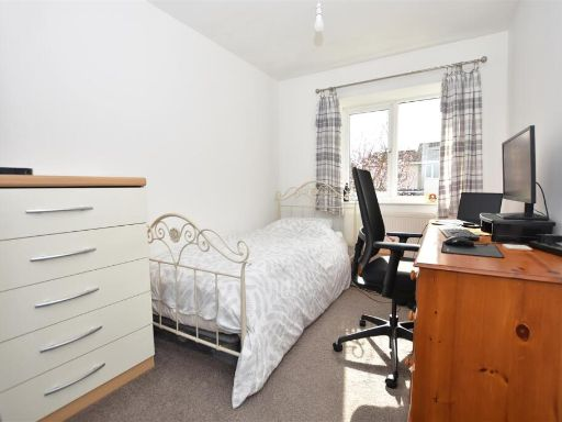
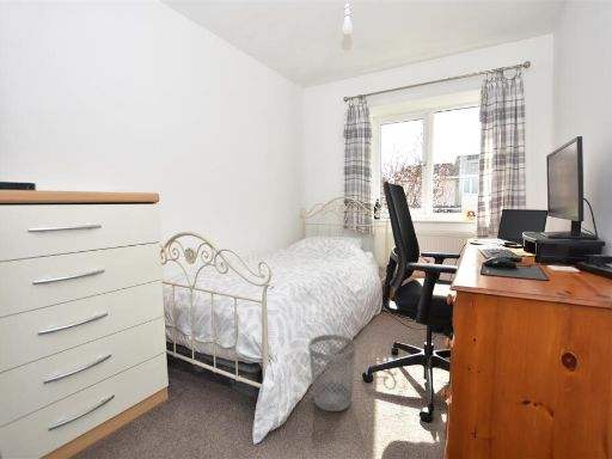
+ wastebasket (332, 373)
